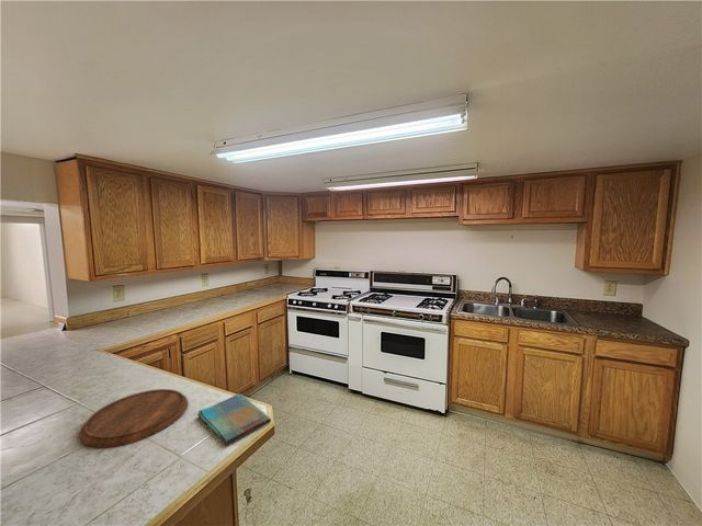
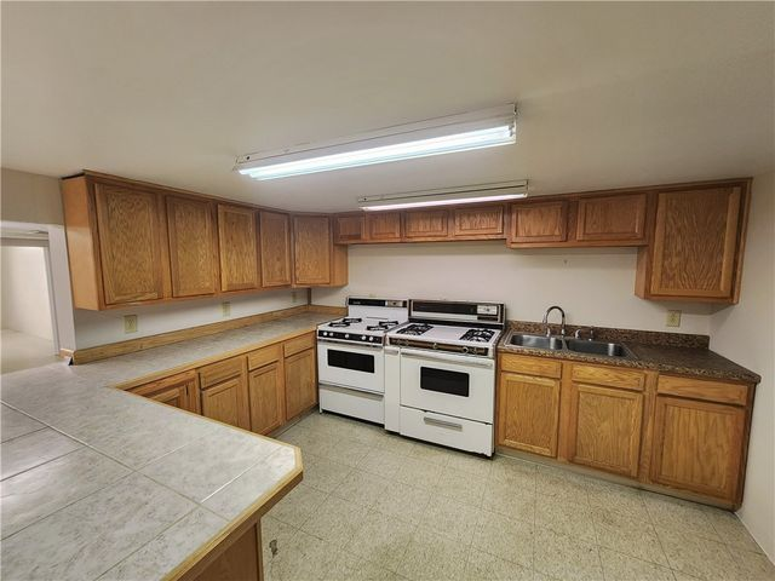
- cutting board (138, 413)
- dish towel (234, 415)
